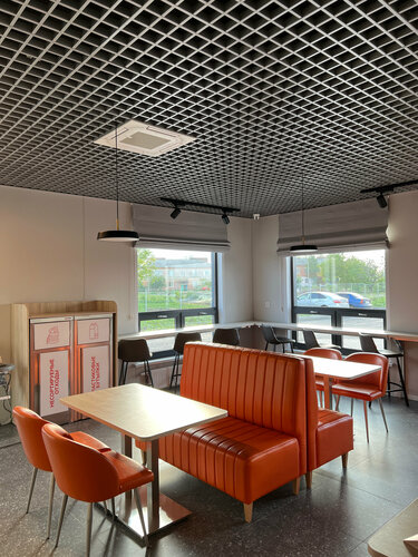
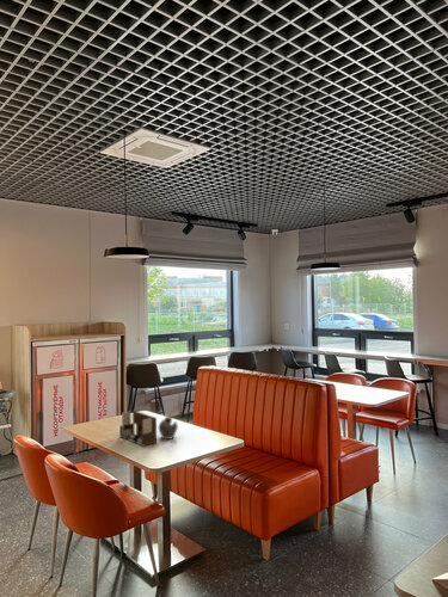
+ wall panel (137, 427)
+ teapot (170, 429)
